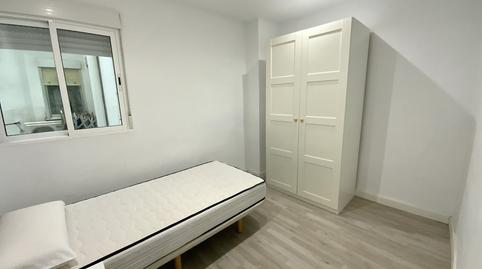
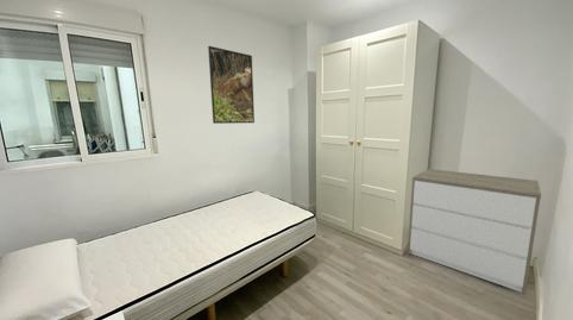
+ dresser (467, 219)
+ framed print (233, 87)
